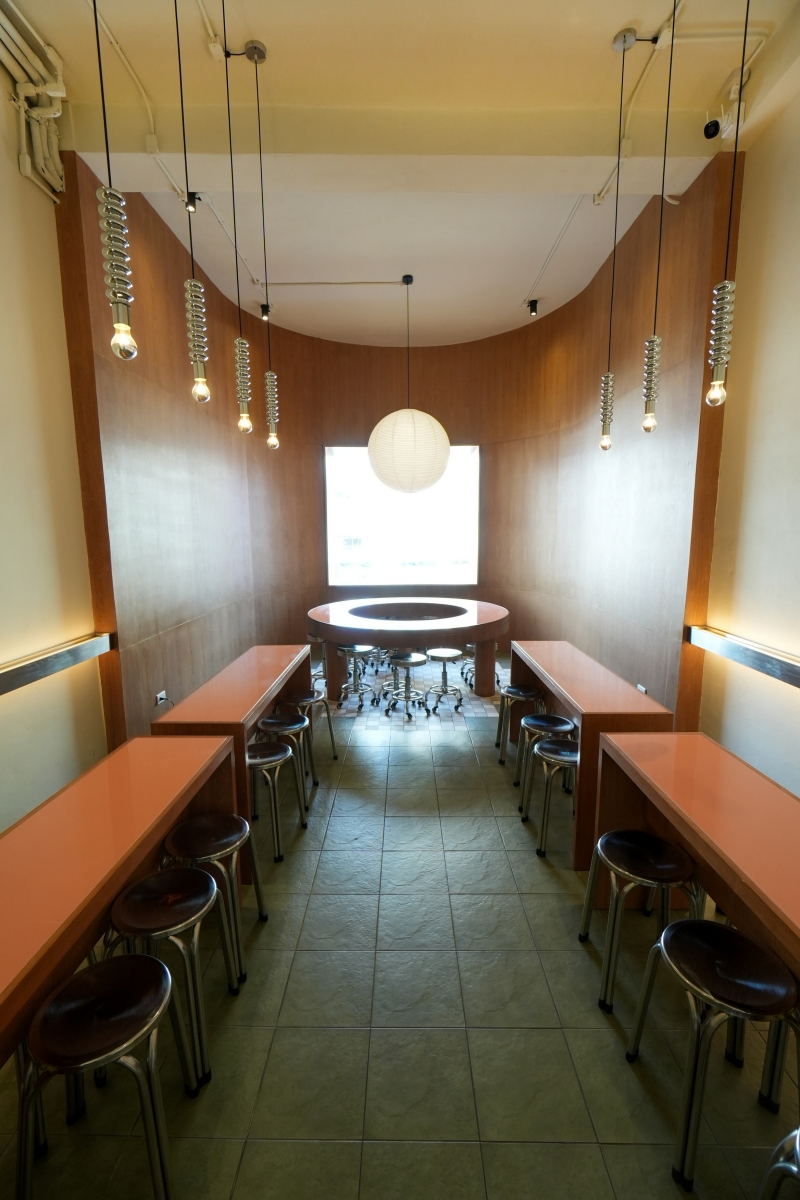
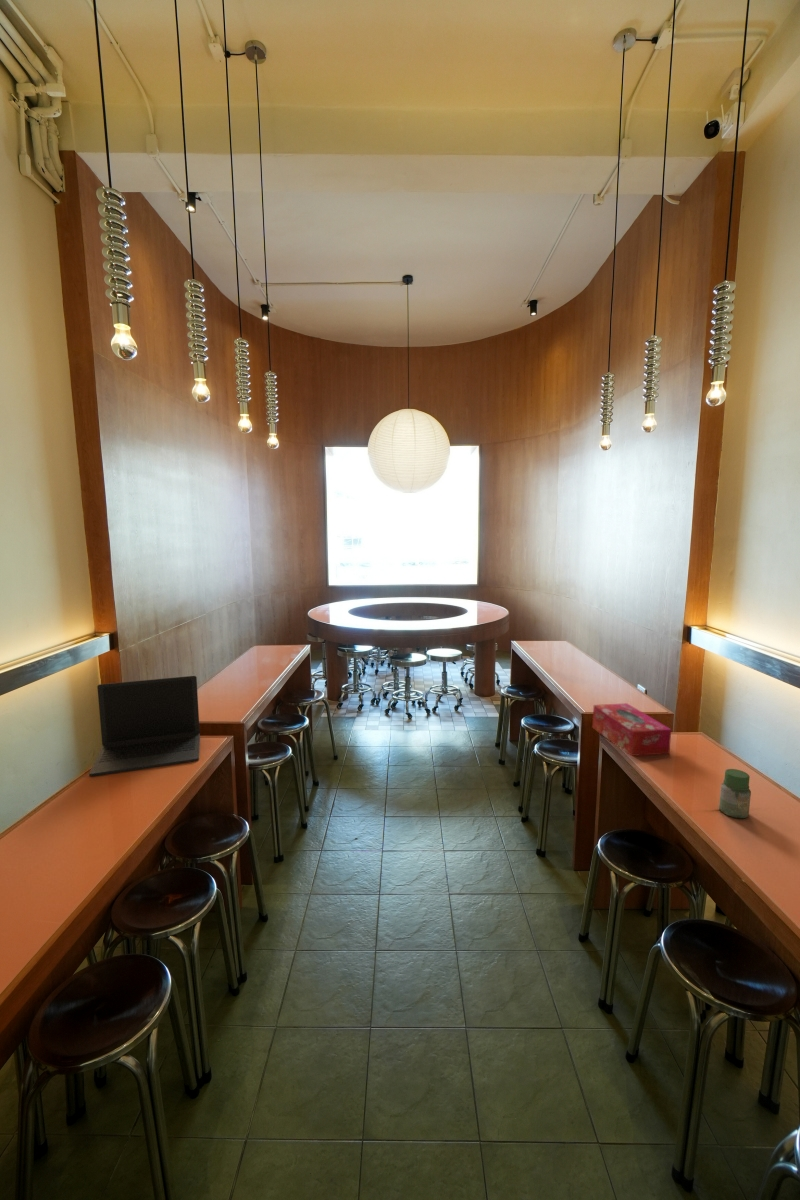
+ laptop (147, 722)
+ jar (735, 792)
+ tissue box (629, 728)
